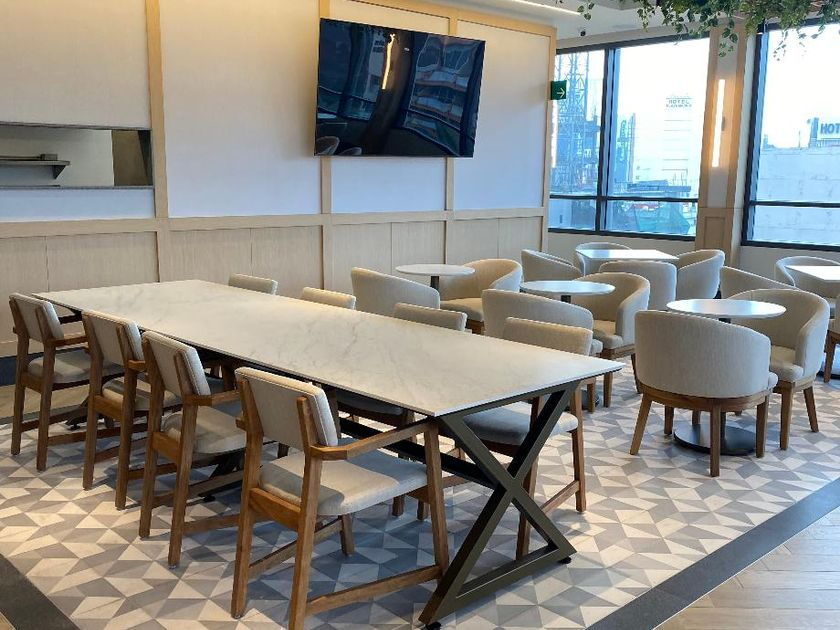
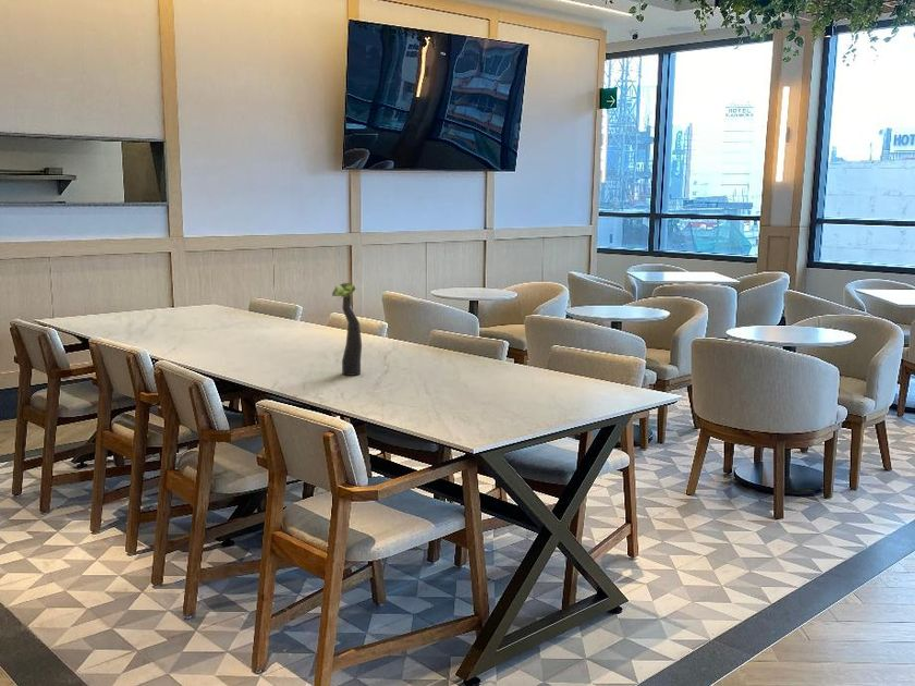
+ plant (347, 329)
